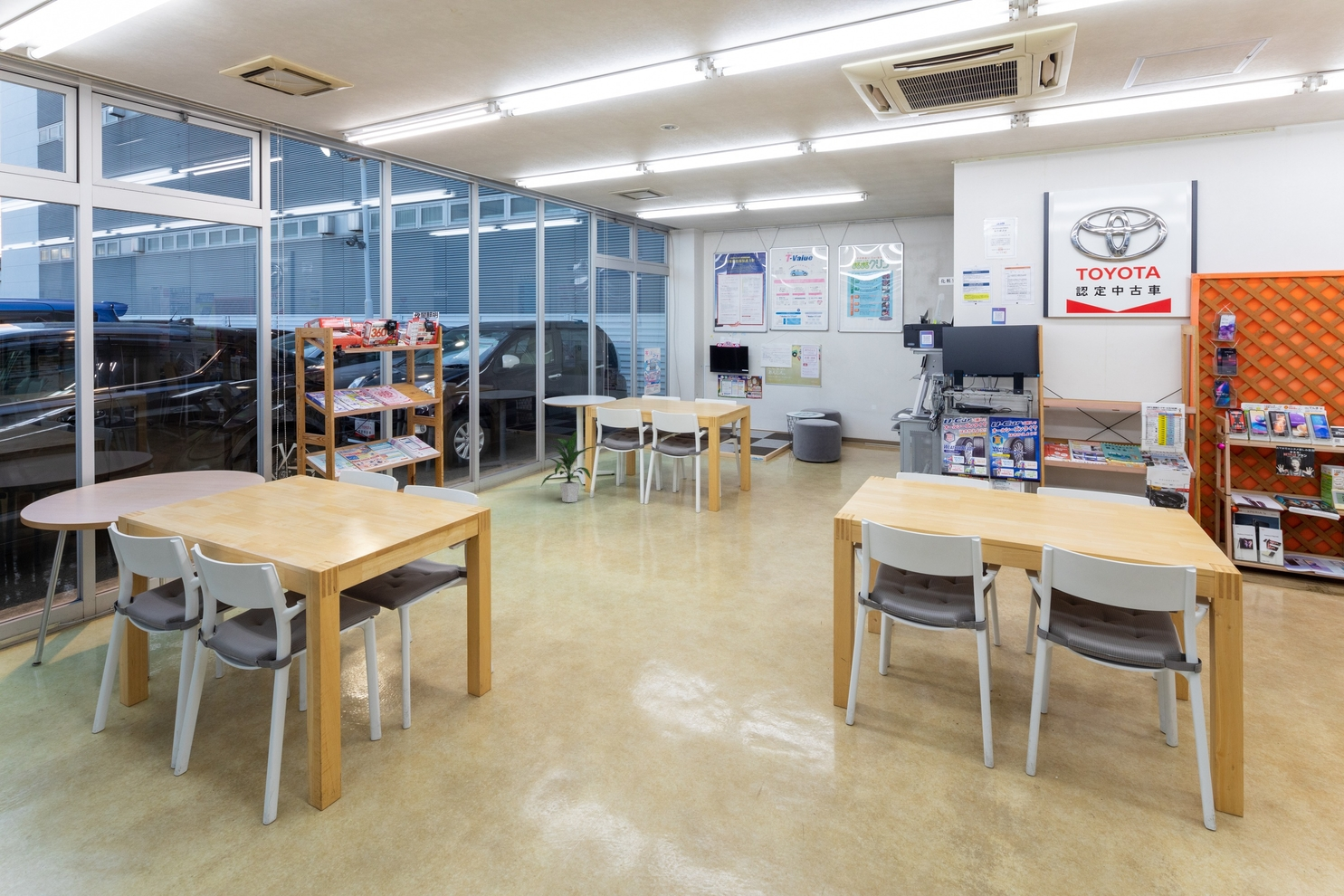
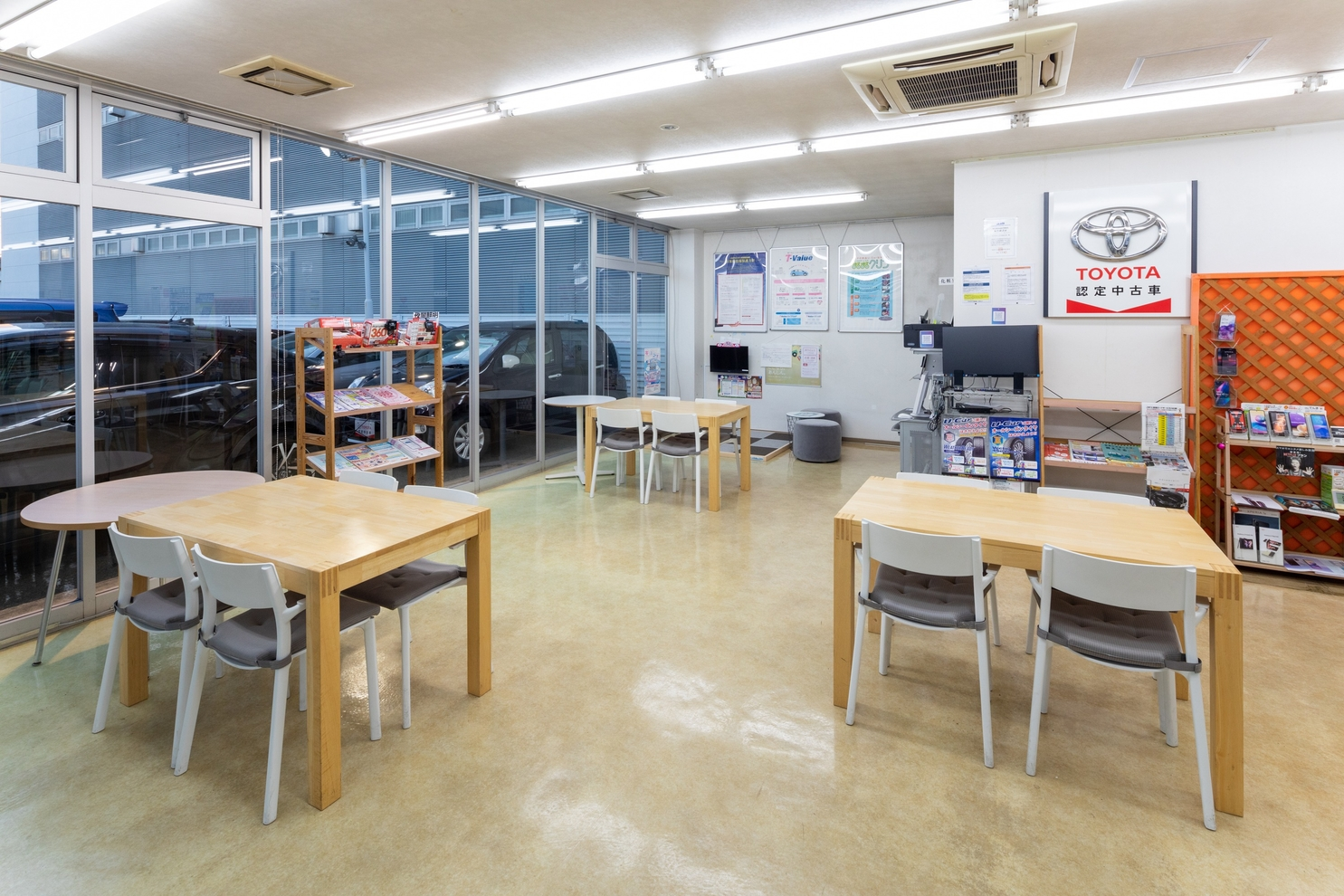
- indoor plant (567, 466)
